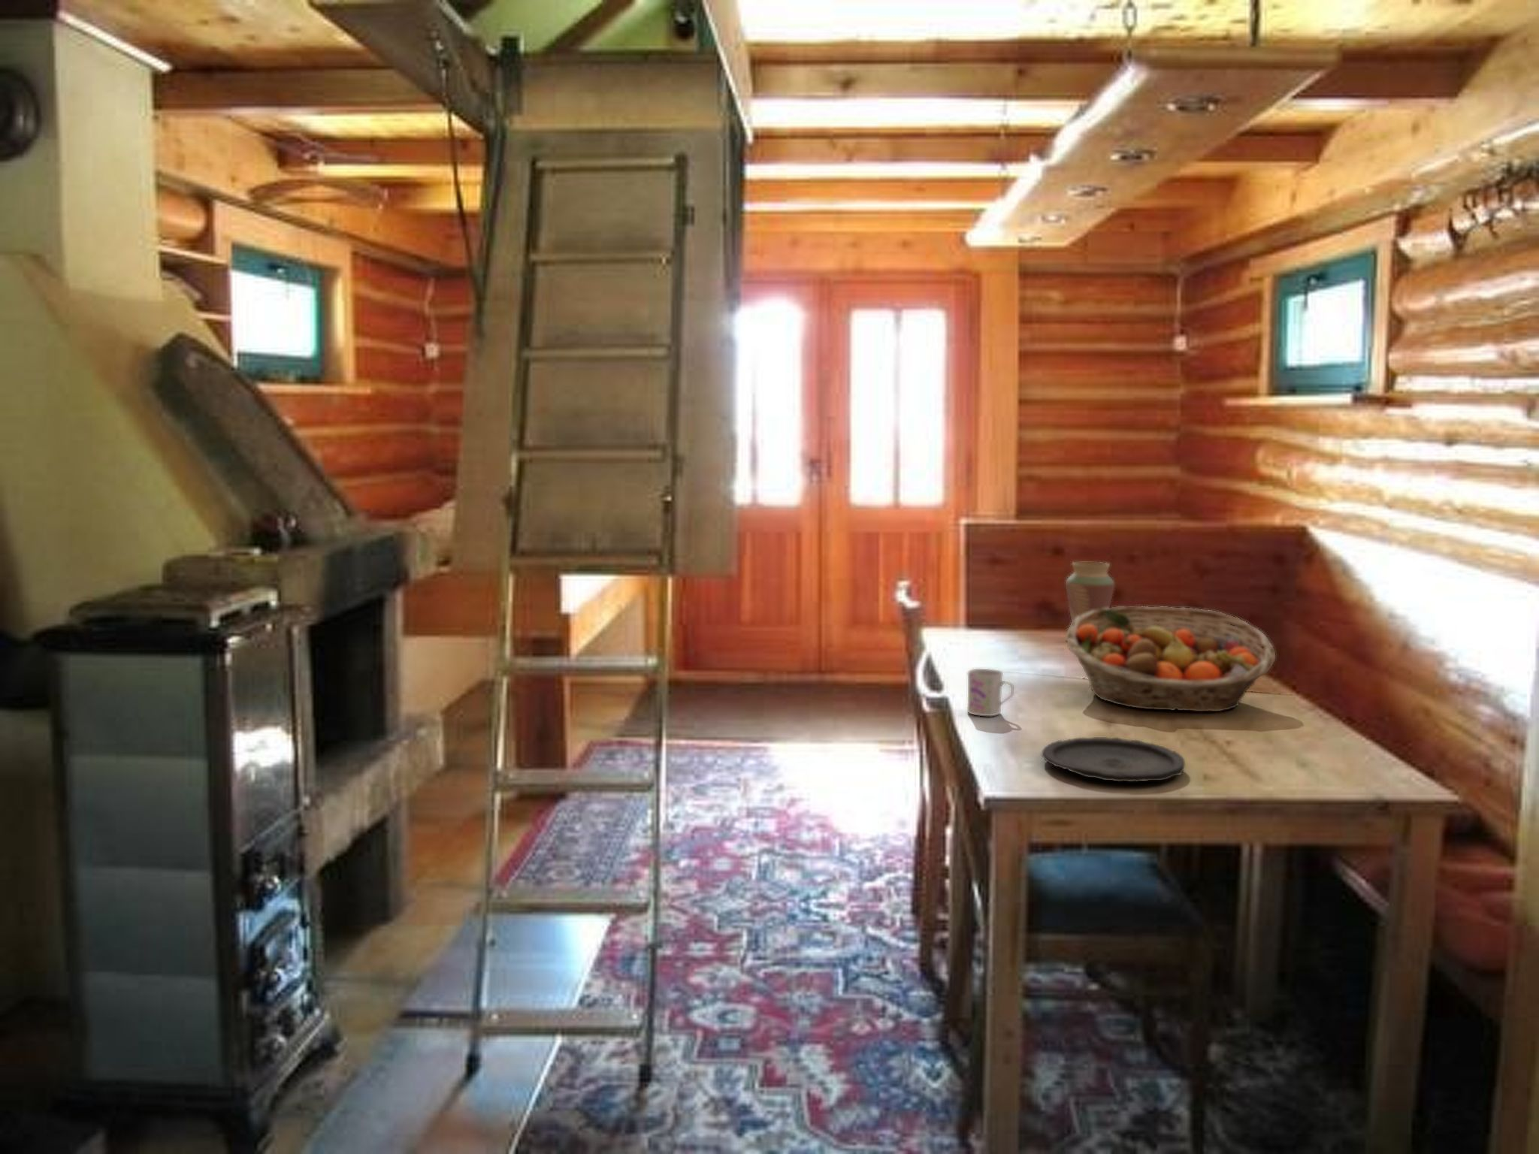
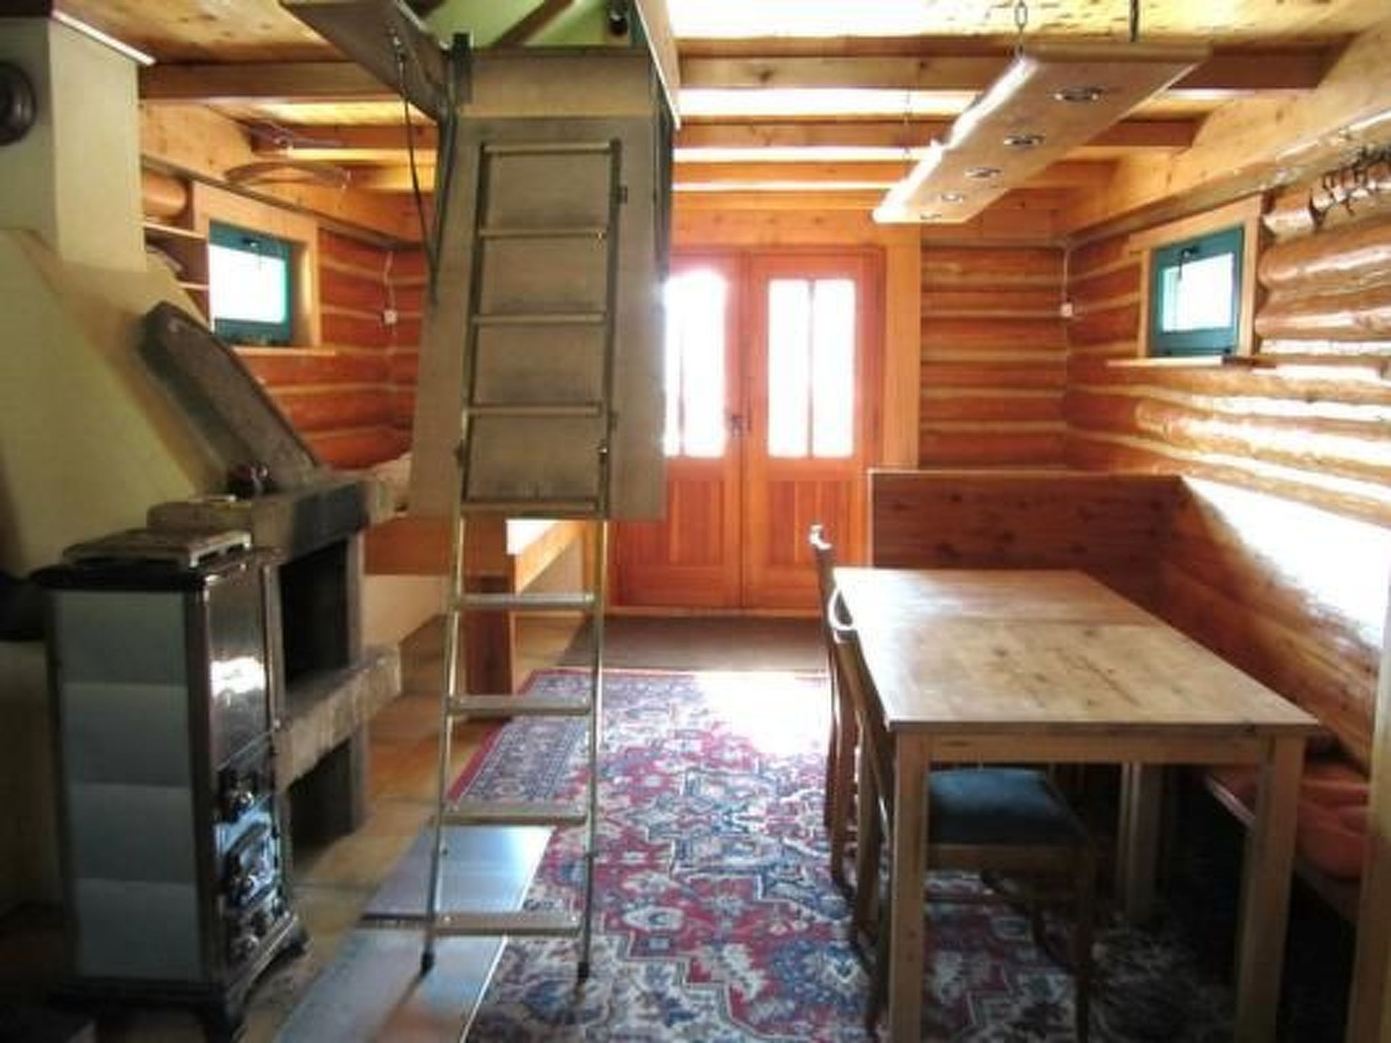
- fruit basket (1167, 657)
- vase (1089, 602)
- mug (990, 692)
- plate (1112, 760)
